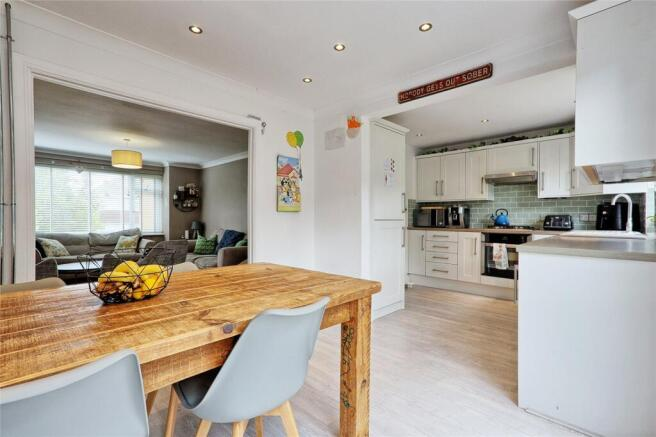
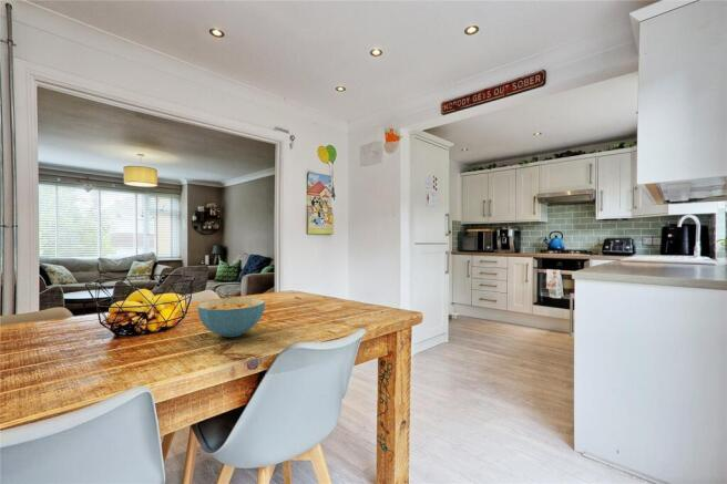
+ cereal bowl (232, 318)
